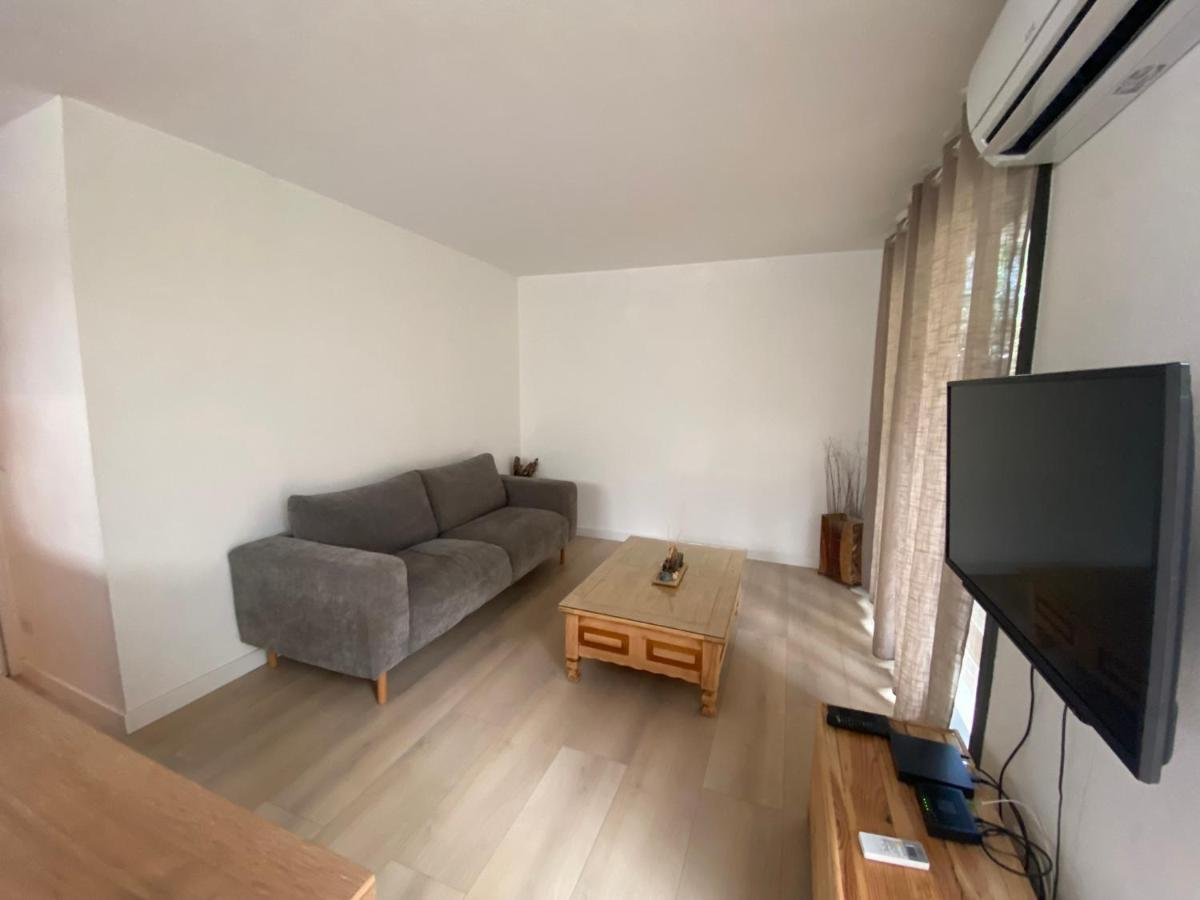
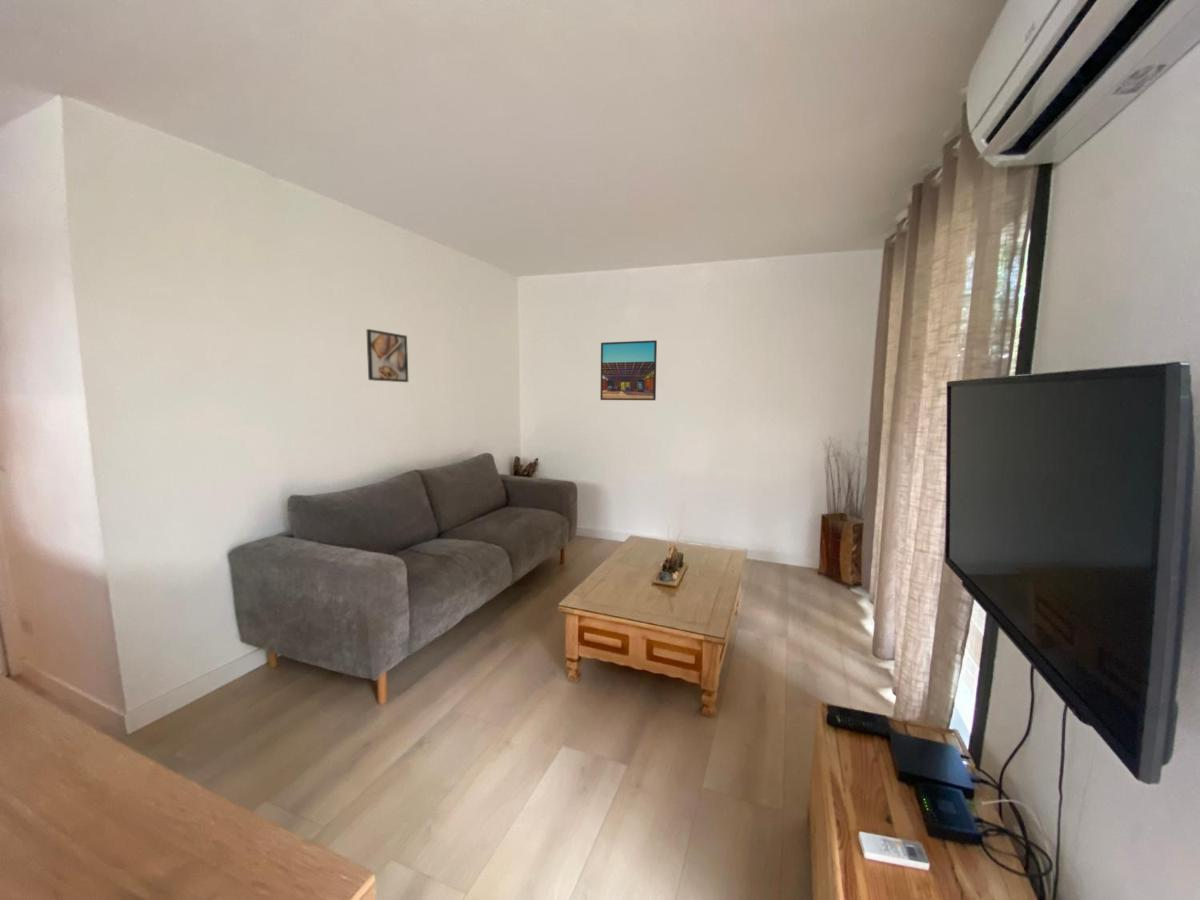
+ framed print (627, 371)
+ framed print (388, 357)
